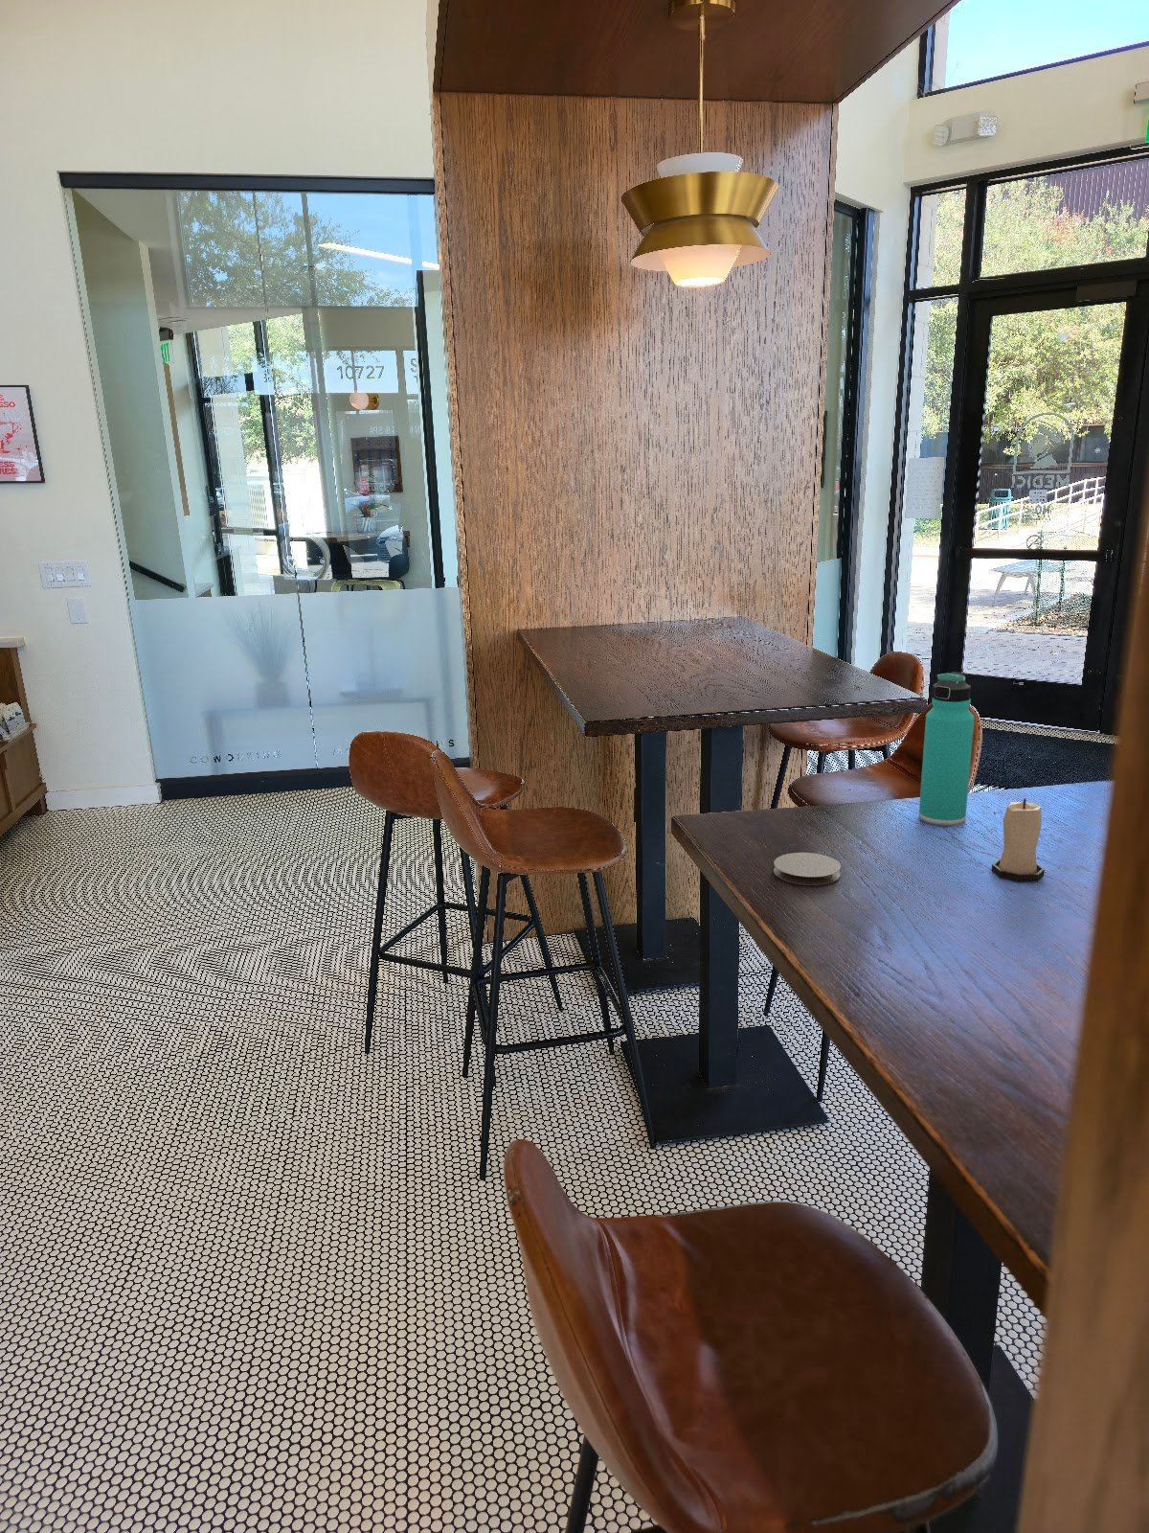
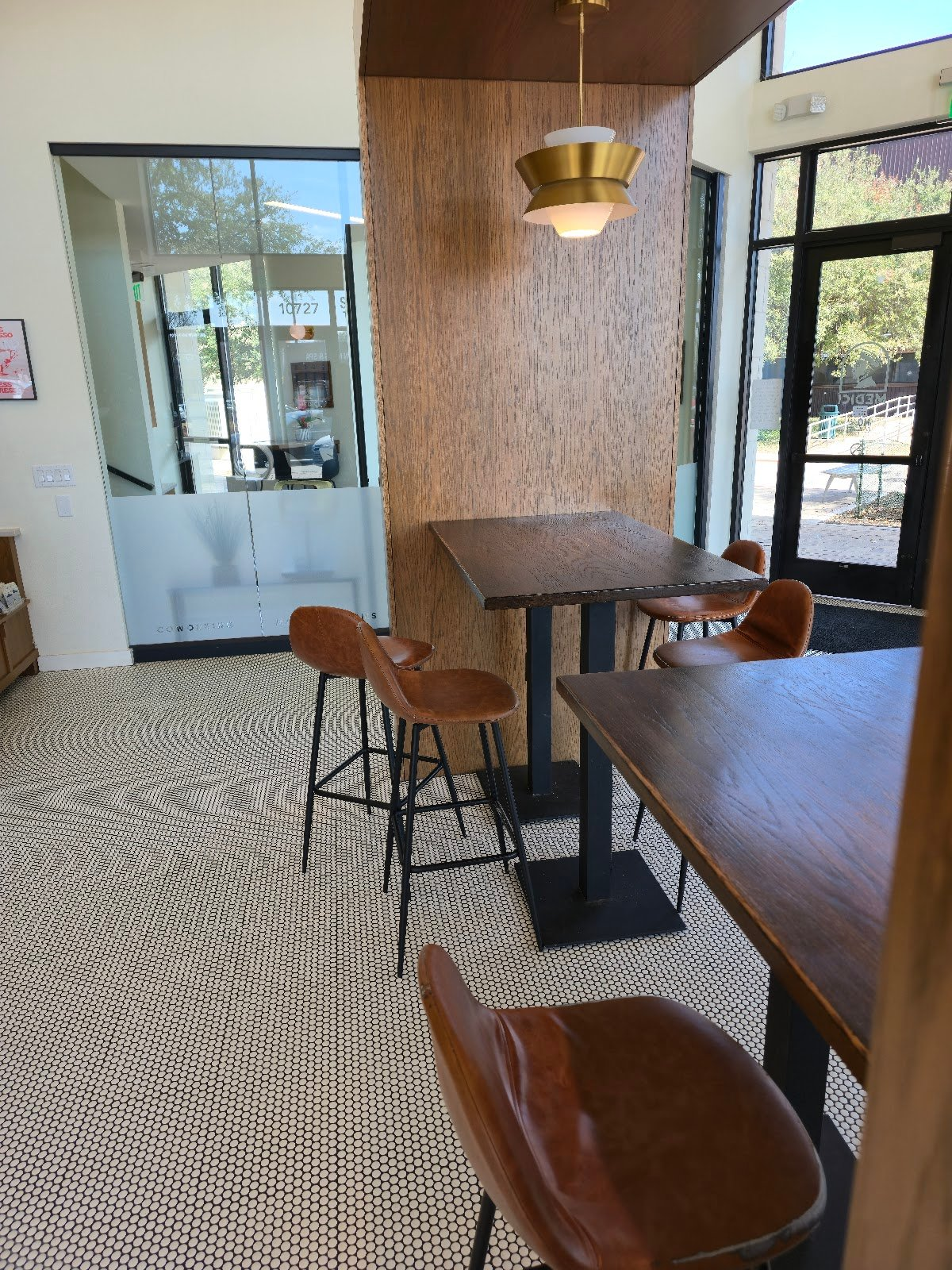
- thermos bottle (947, 747)
- coaster (806, 868)
- candle (1021, 835)
